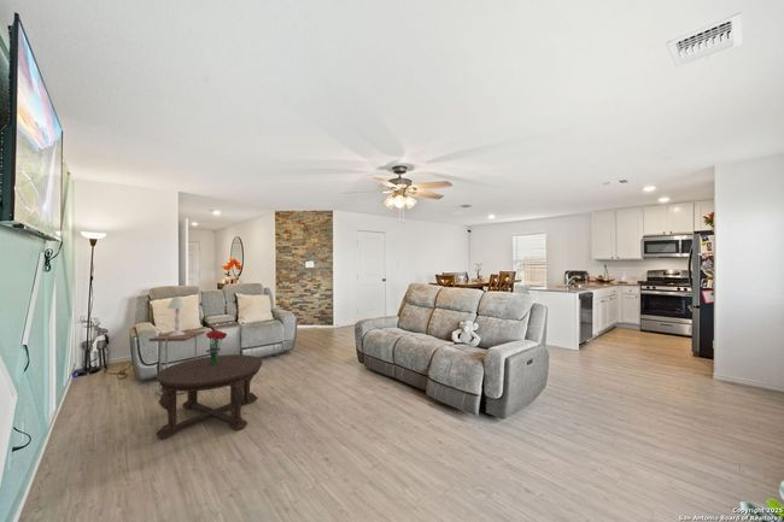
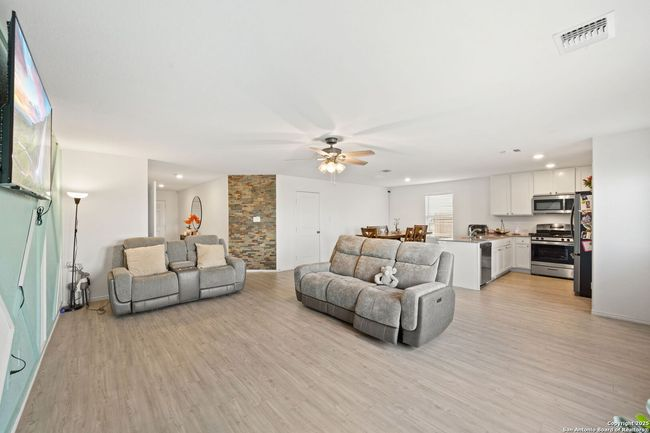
- table lamp (176, 315)
- coffee table (212, 388)
- bouquet (215, 347)
- side table (166, 360)
